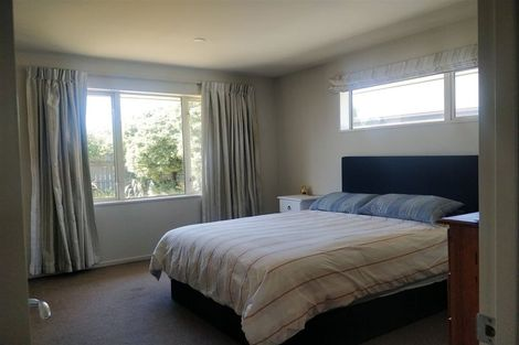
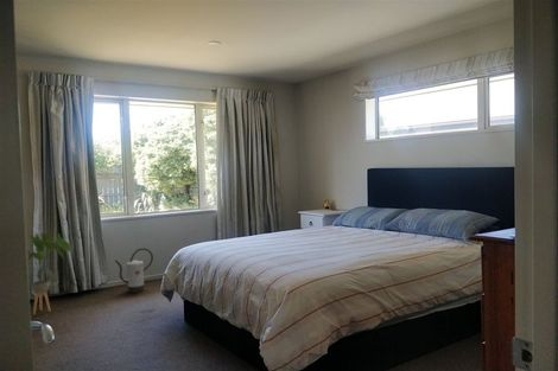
+ watering can (134, 269)
+ house plant (42, 270)
